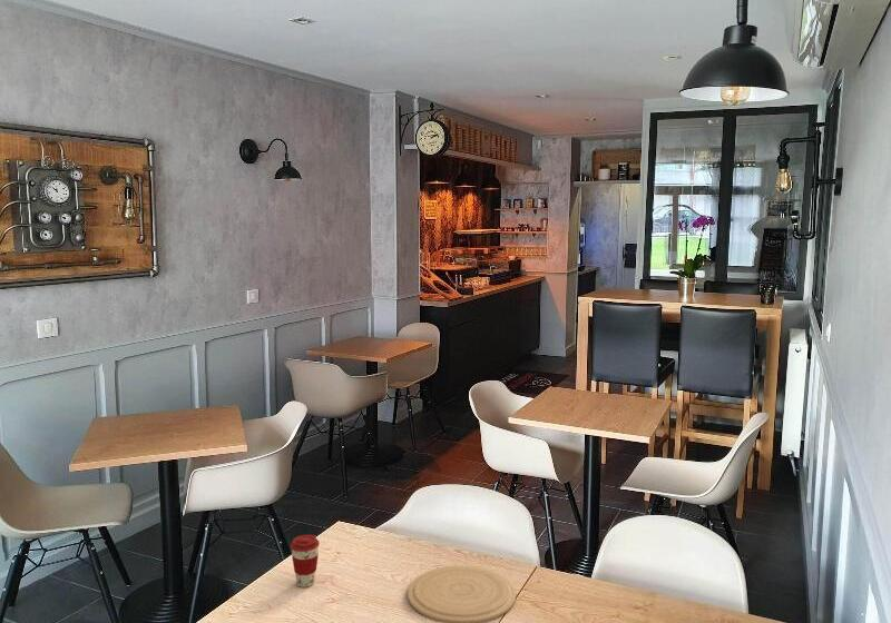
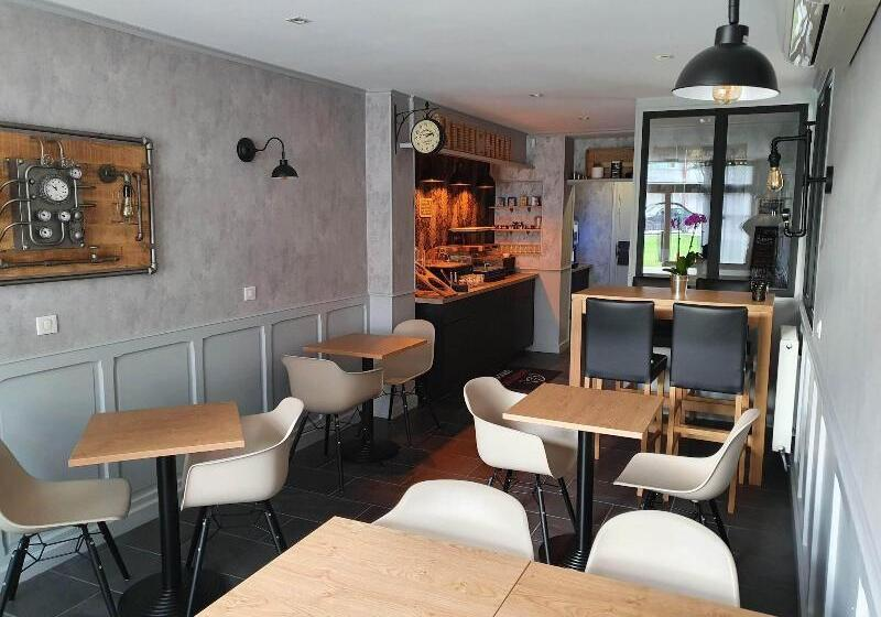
- plate (461, 592)
- coffee cup (305, 561)
